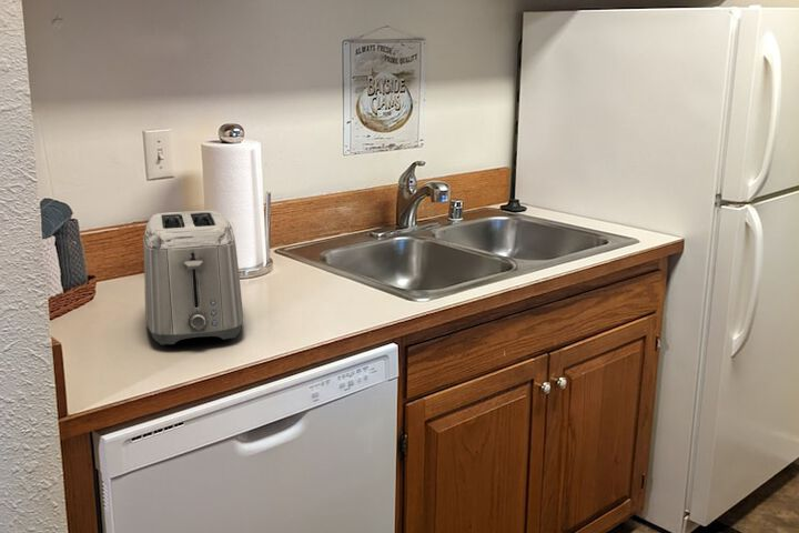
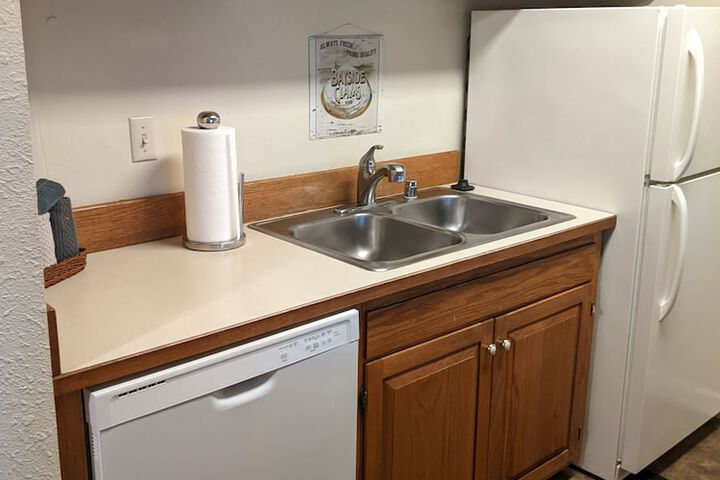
- toaster (191, 271)
